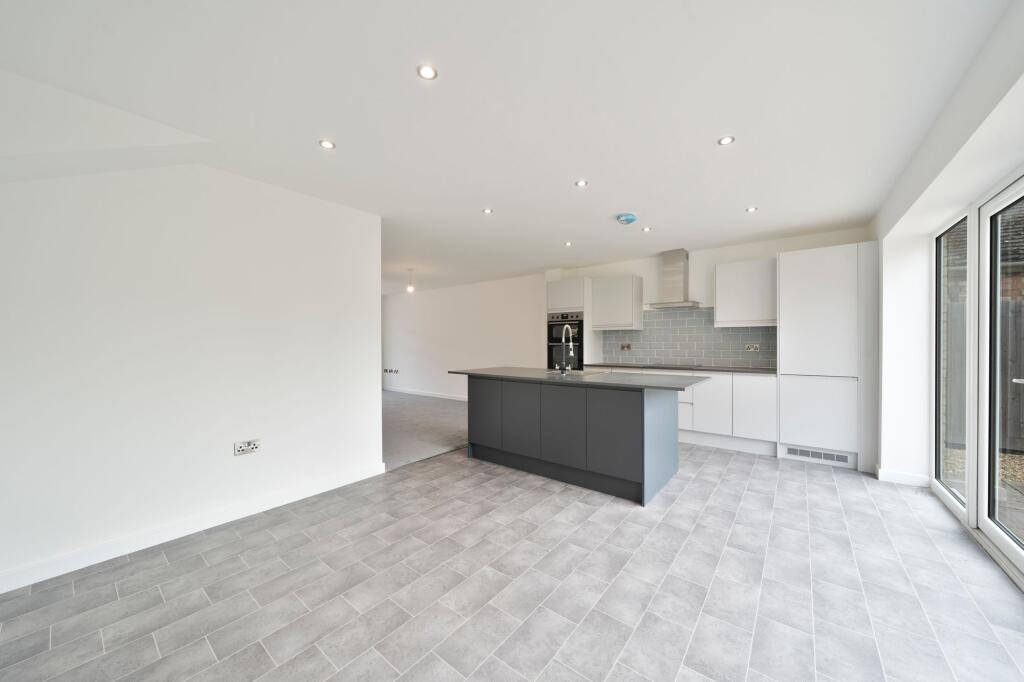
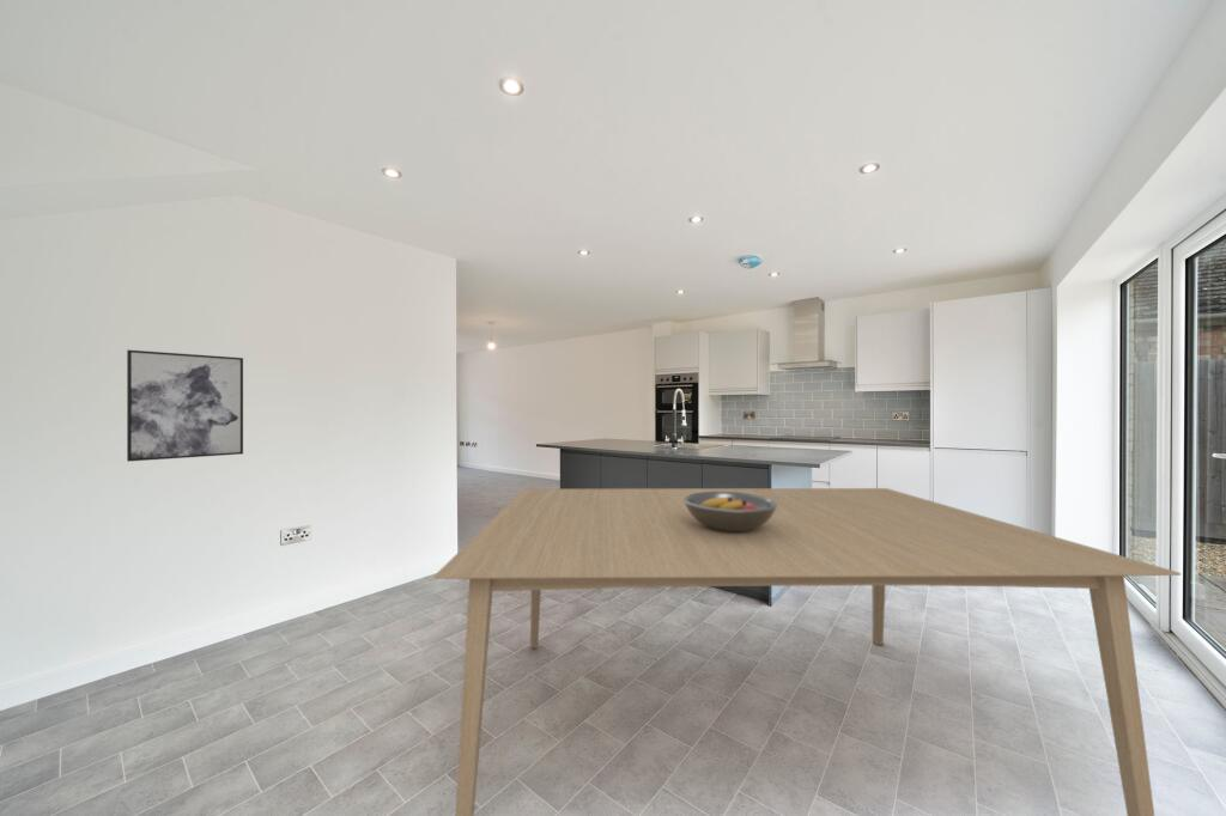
+ wall art (189, 406)
+ dining table (740, 585)
+ fruit bowl (729, 509)
